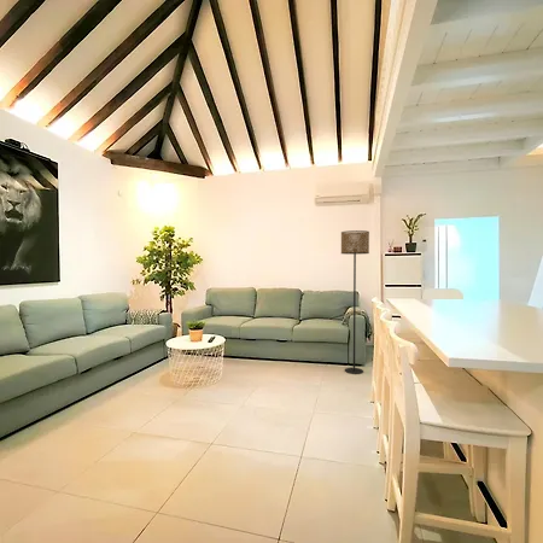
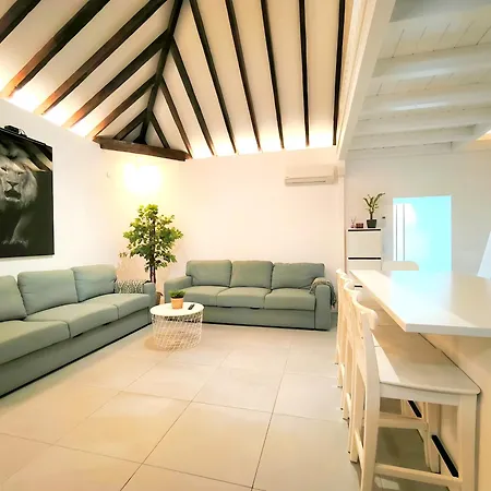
- floor lamp (354, 302)
